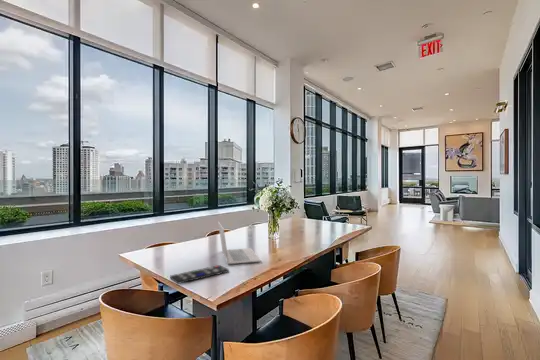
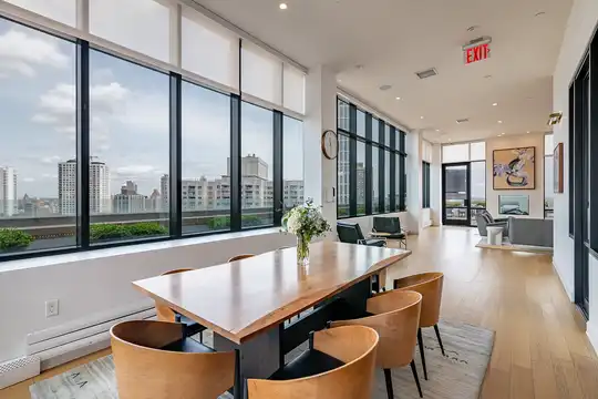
- remote control (200, 273)
- laptop (238, 249)
